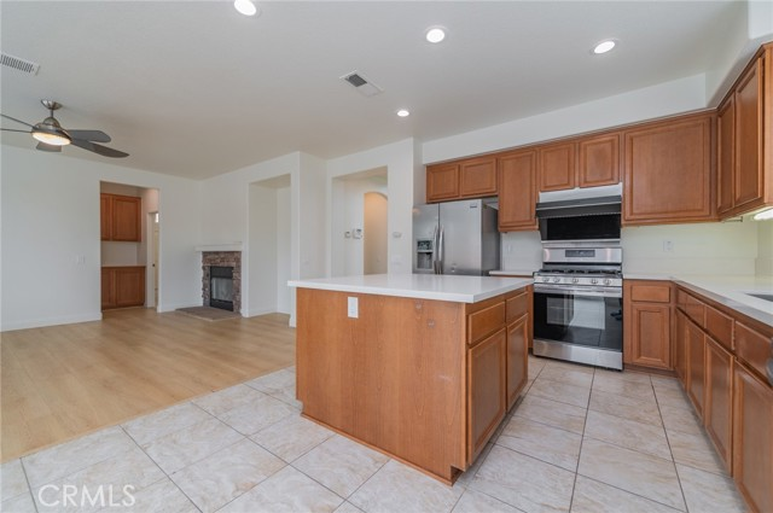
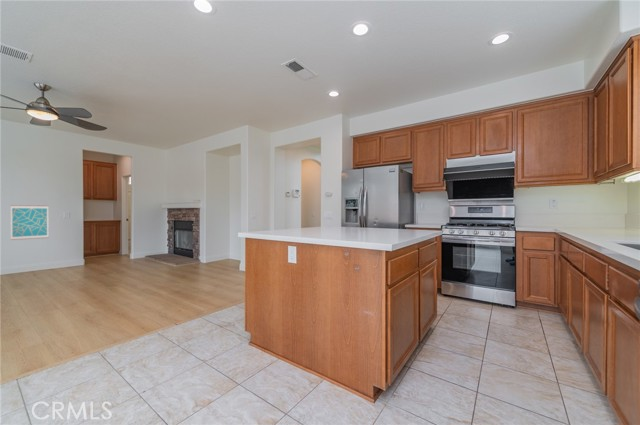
+ wall art (30, 222)
